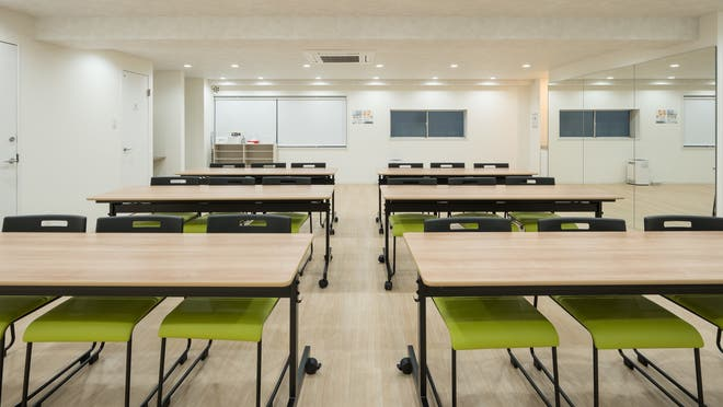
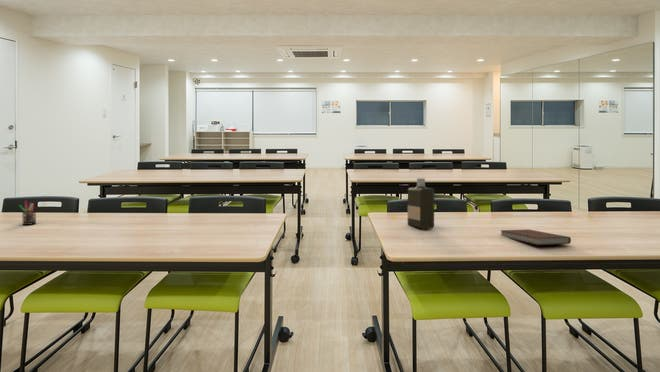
+ pen holder (27, 212)
+ bottle (420, 202)
+ book (533, 236)
